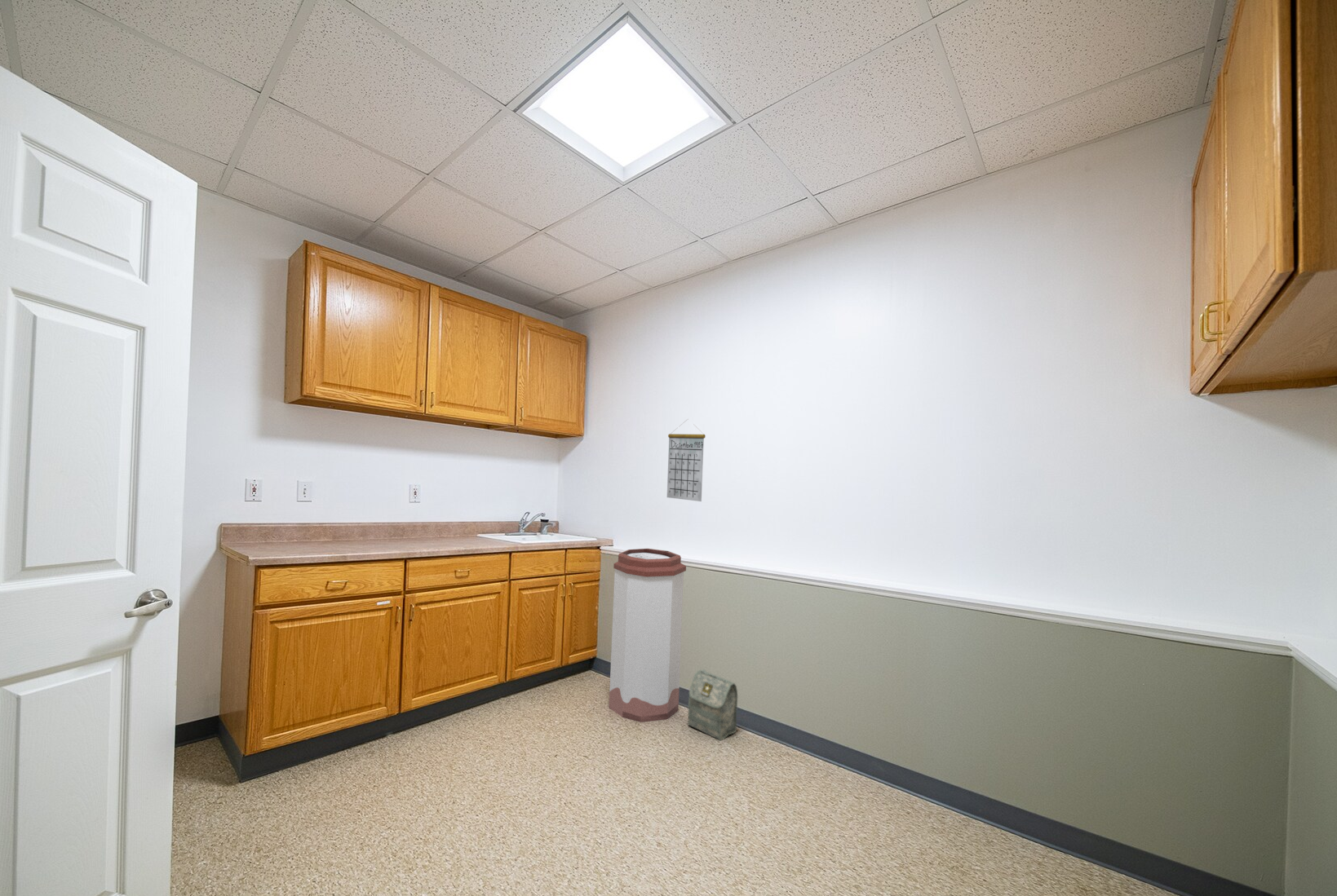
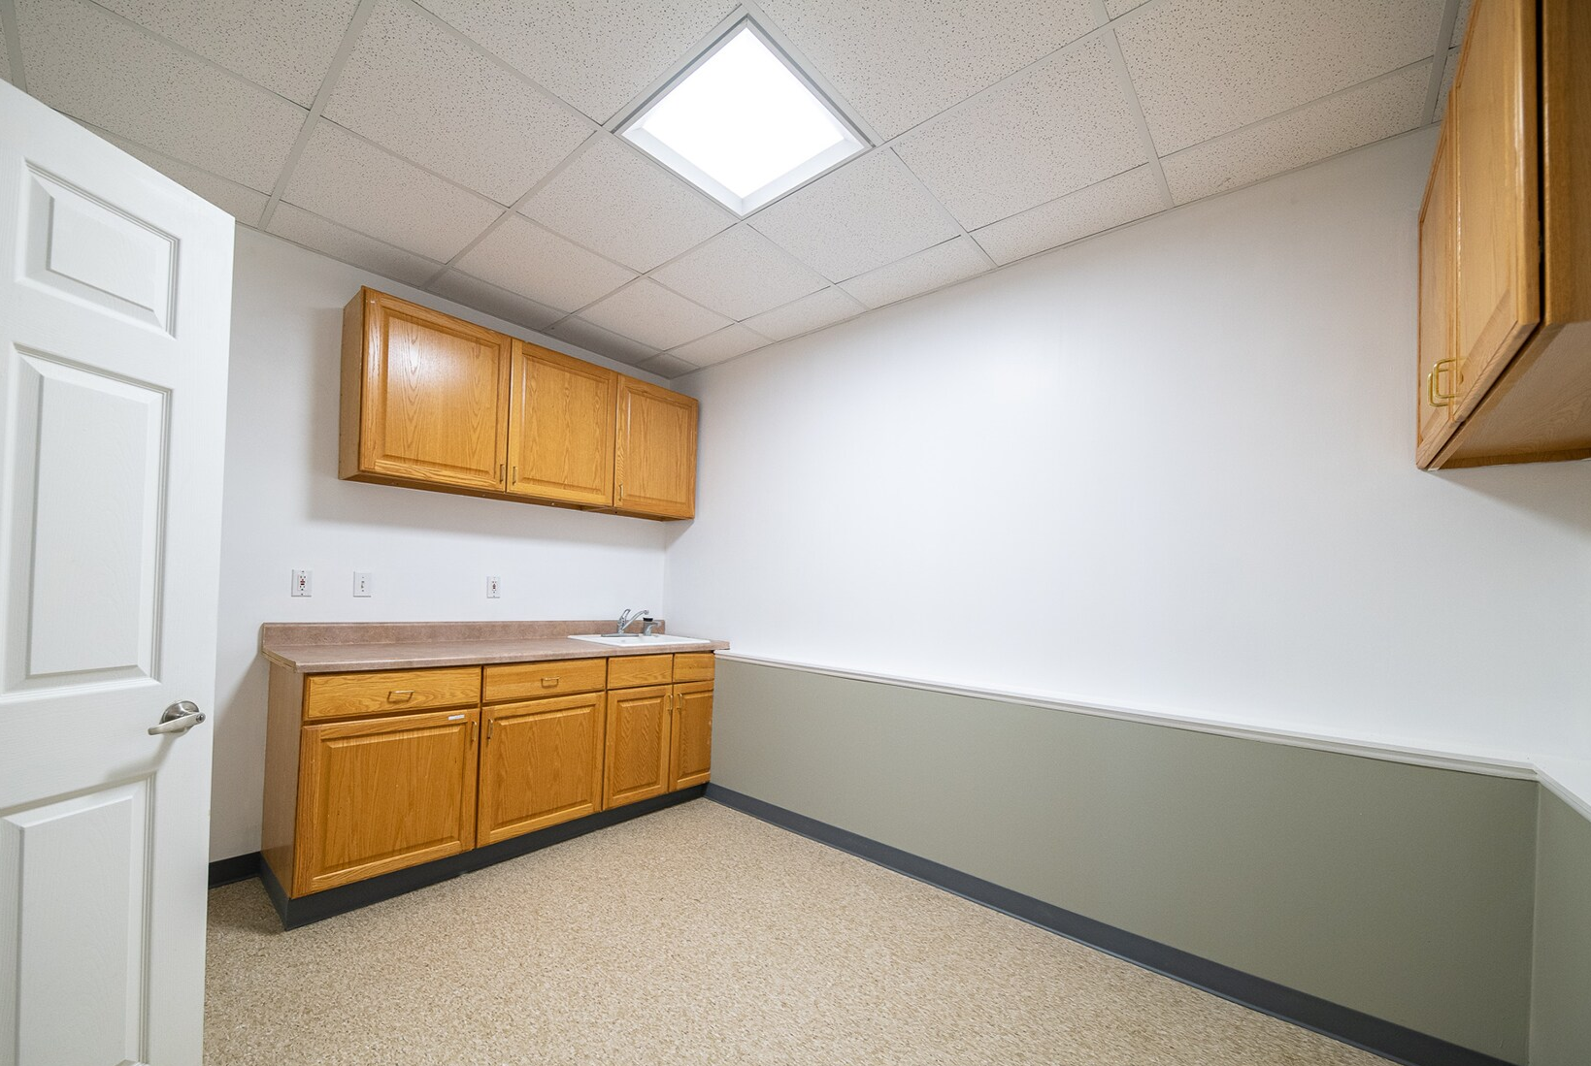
- bag (712, 702)
- trash can (647, 630)
- calendar (685, 459)
